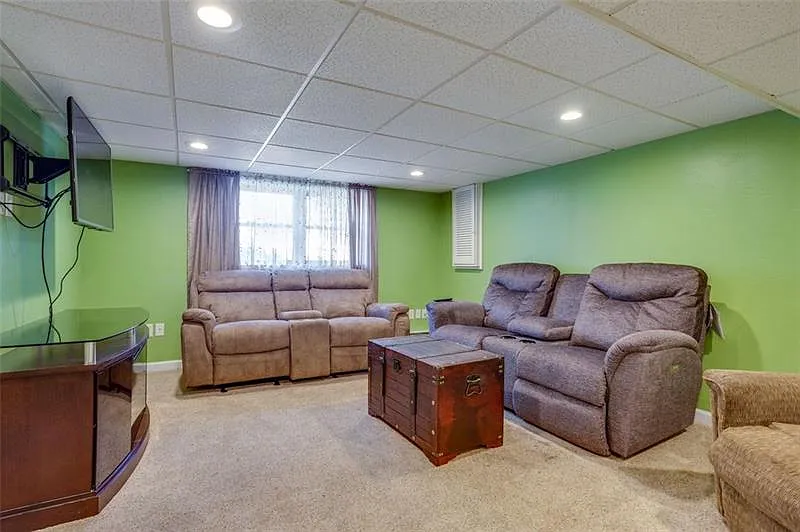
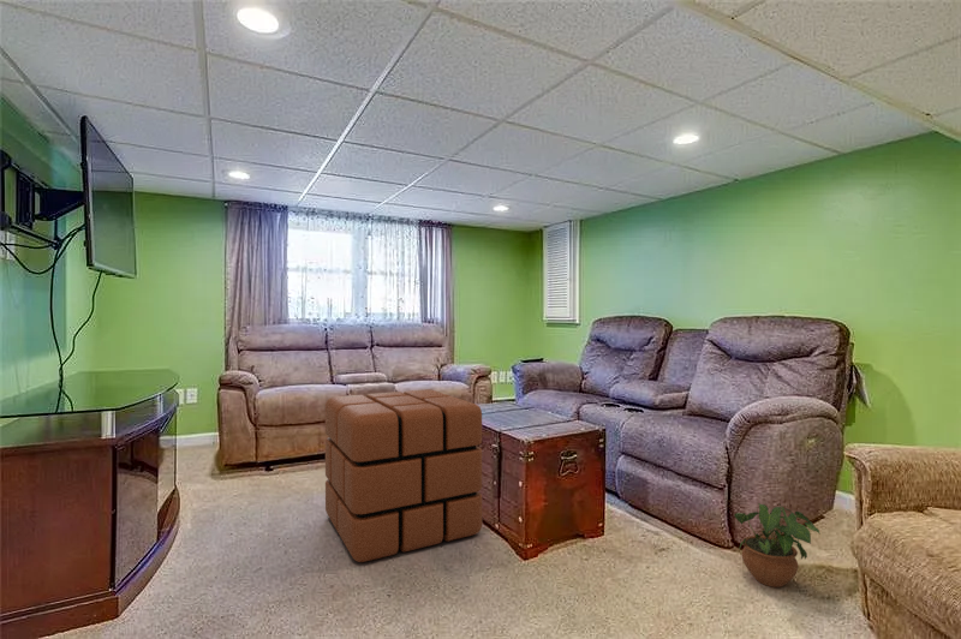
+ pouf (400, 462)
+ potted plant (775, 542)
